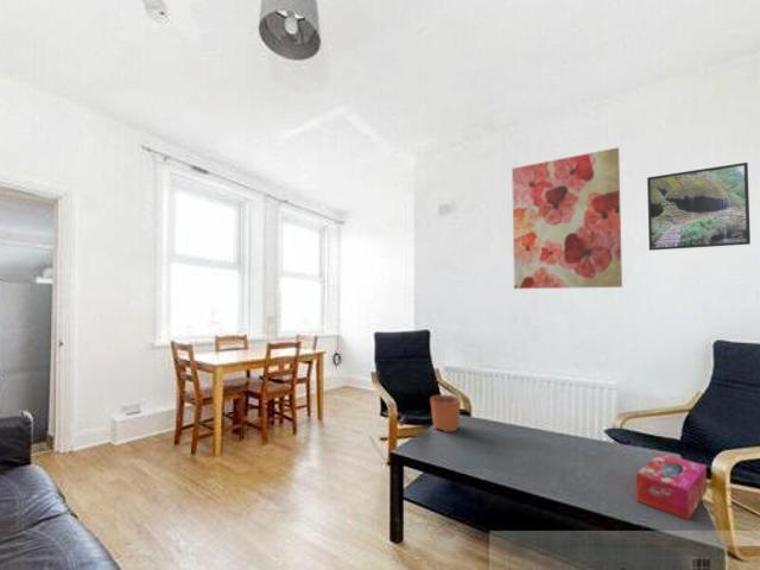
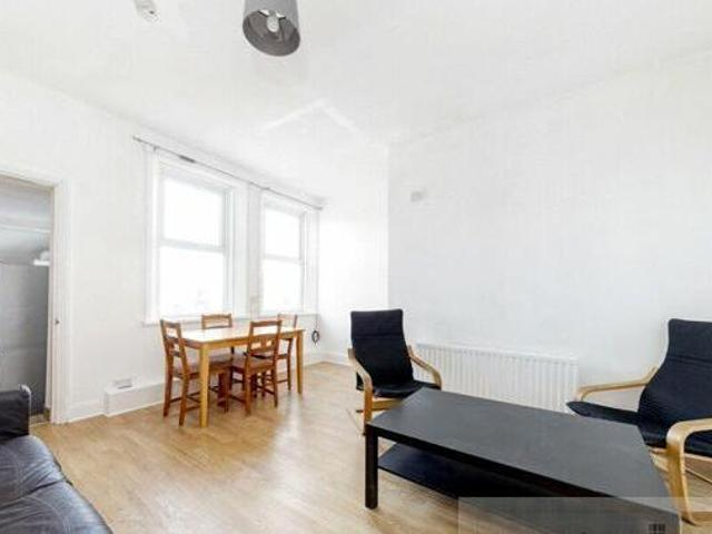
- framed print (695, 208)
- plant pot (445, 405)
- wall art (563, 223)
- tissue box (672, 482)
